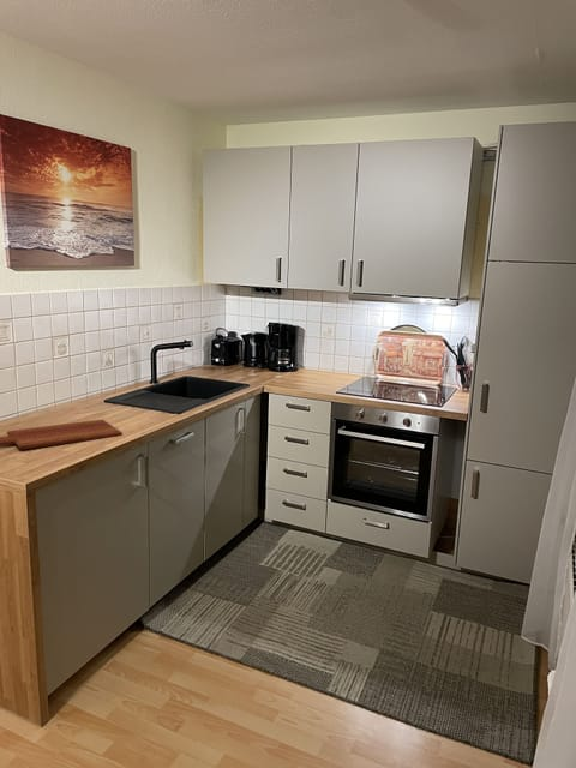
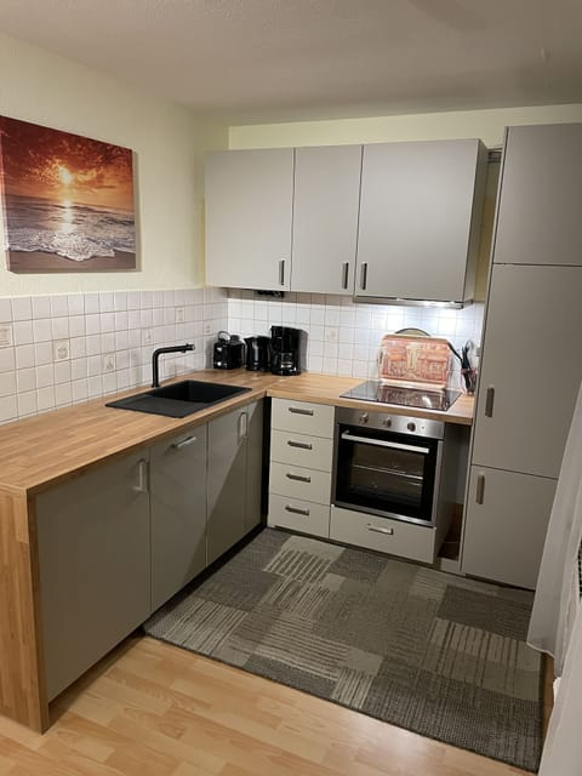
- cutting board (49, 434)
